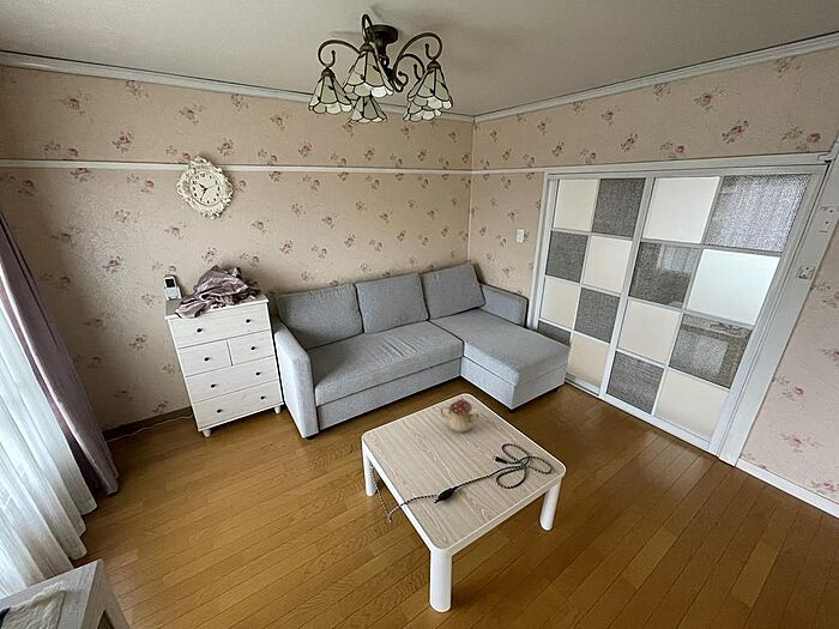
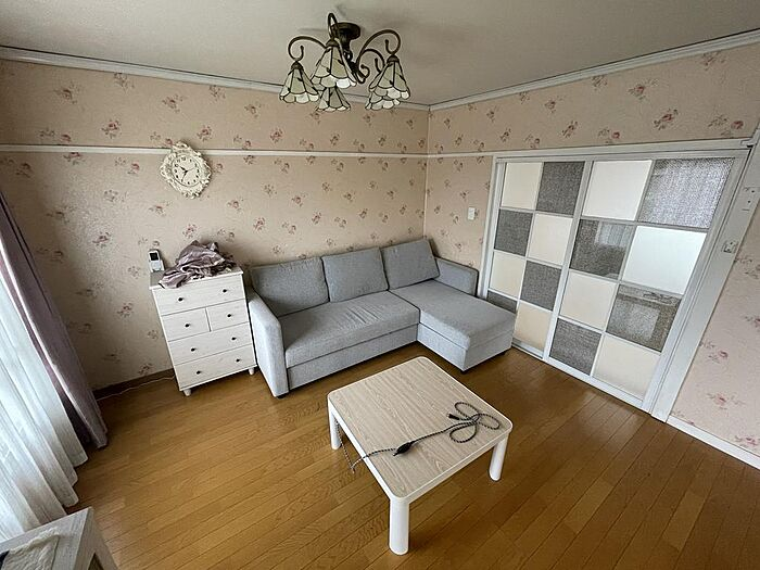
- teapot (458, 412)
